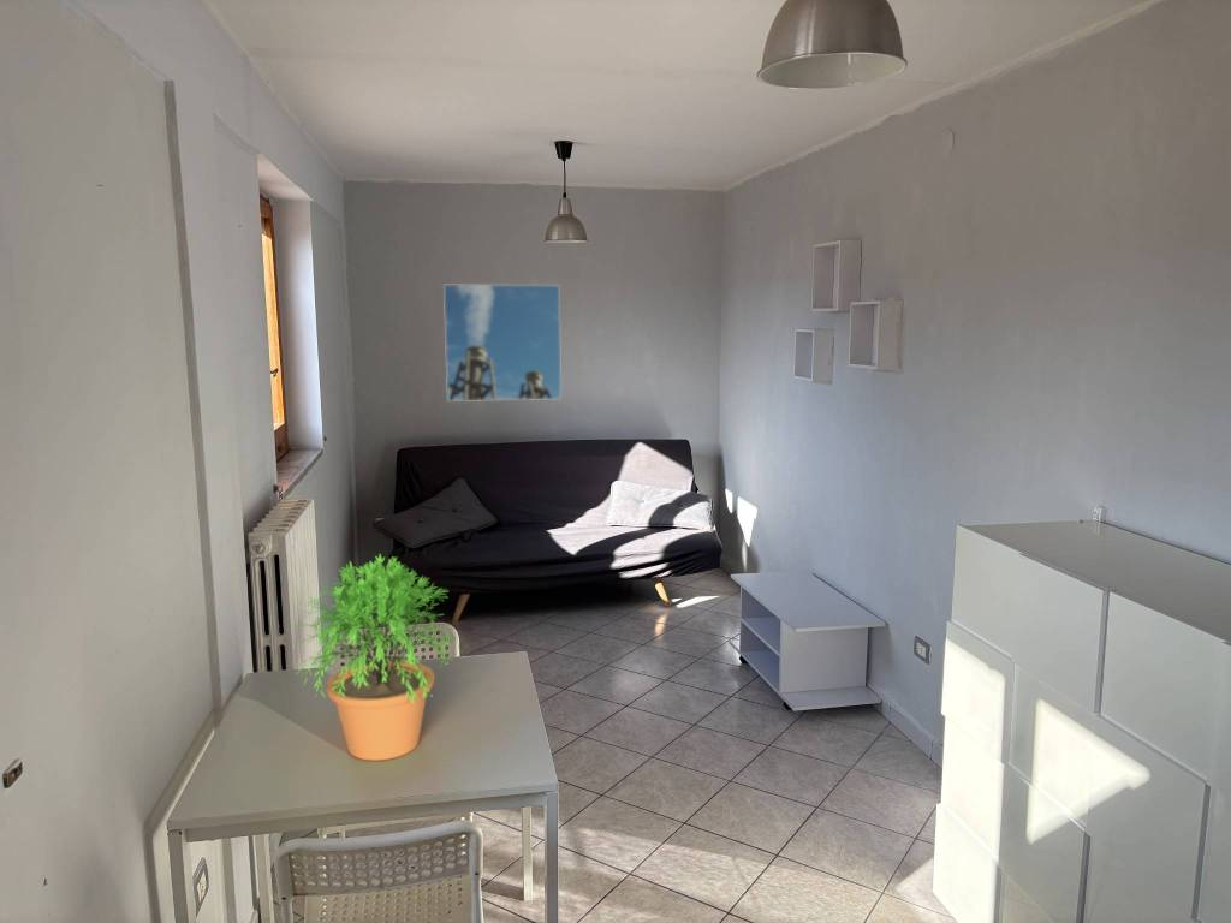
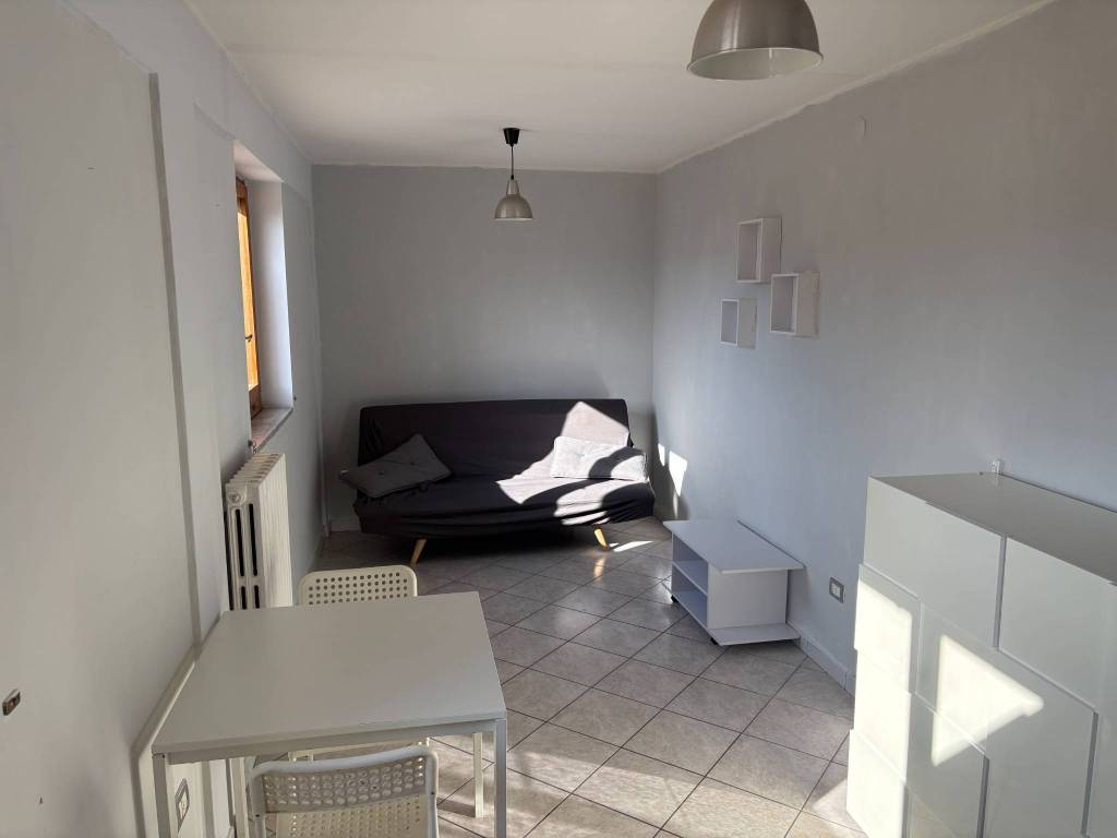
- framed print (502, 343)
- potted plant (380, 653)
